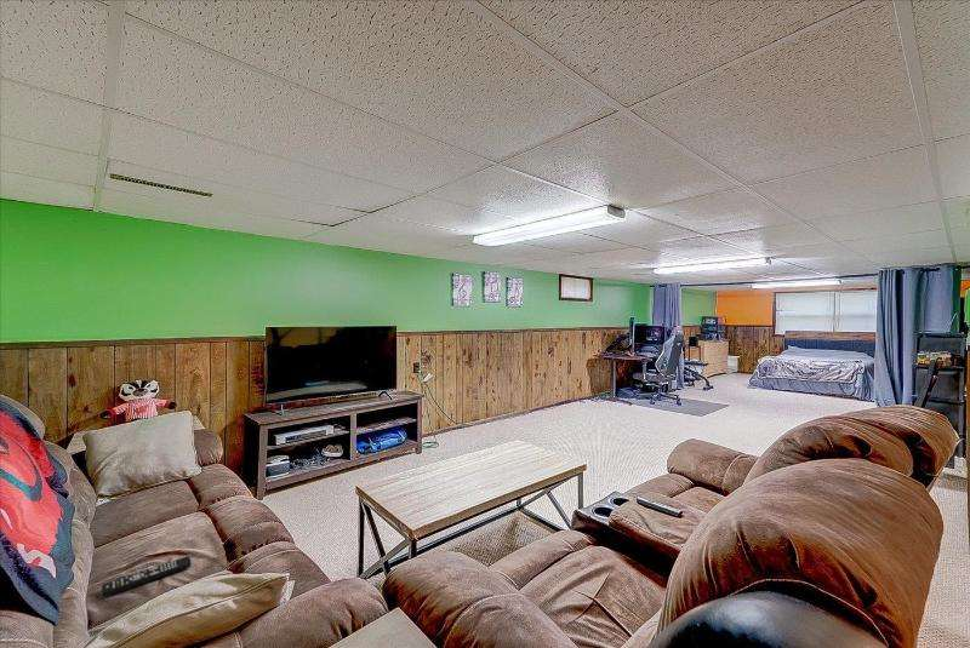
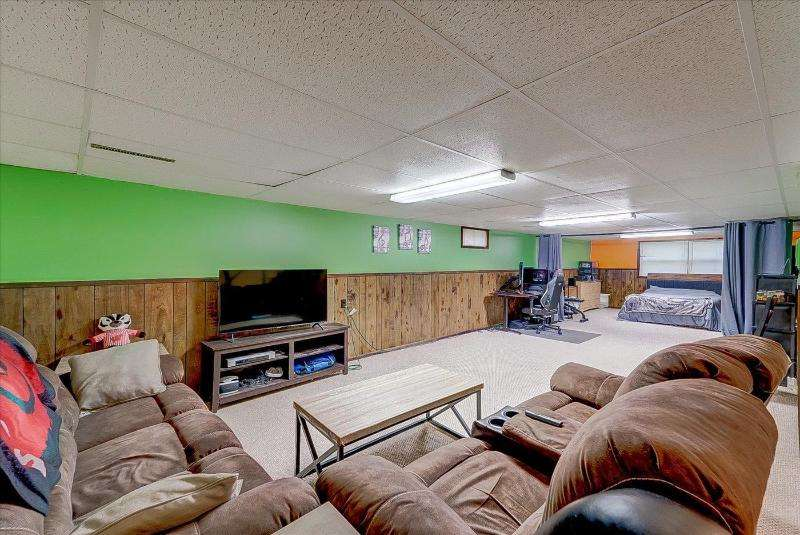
- remote control (148, 575)
